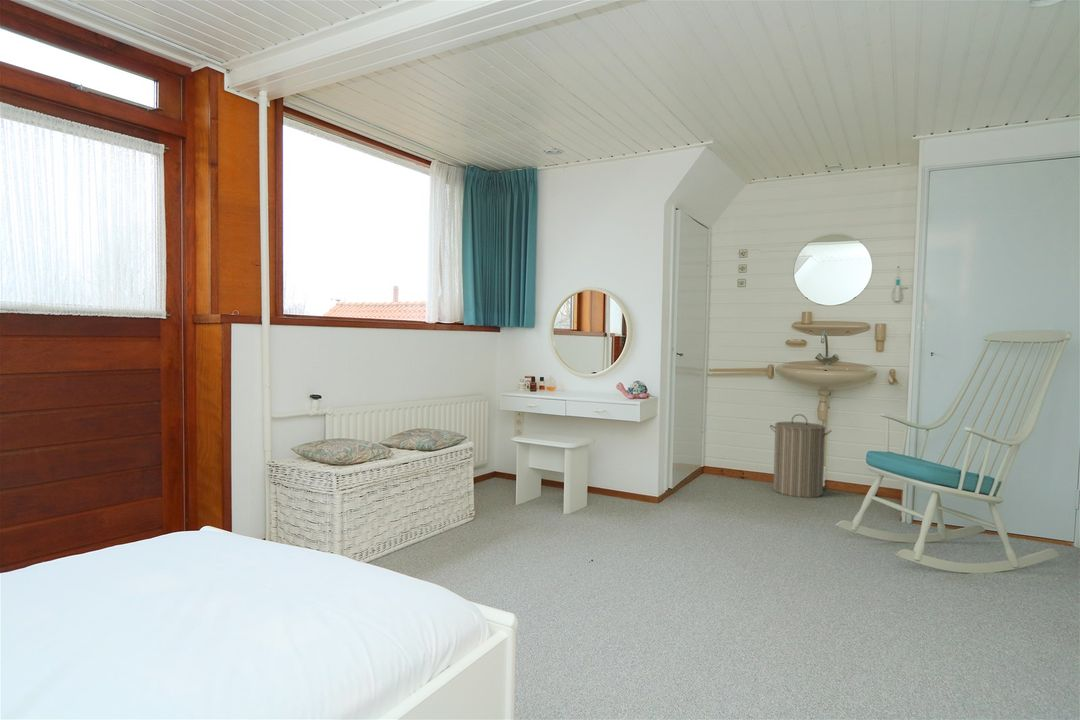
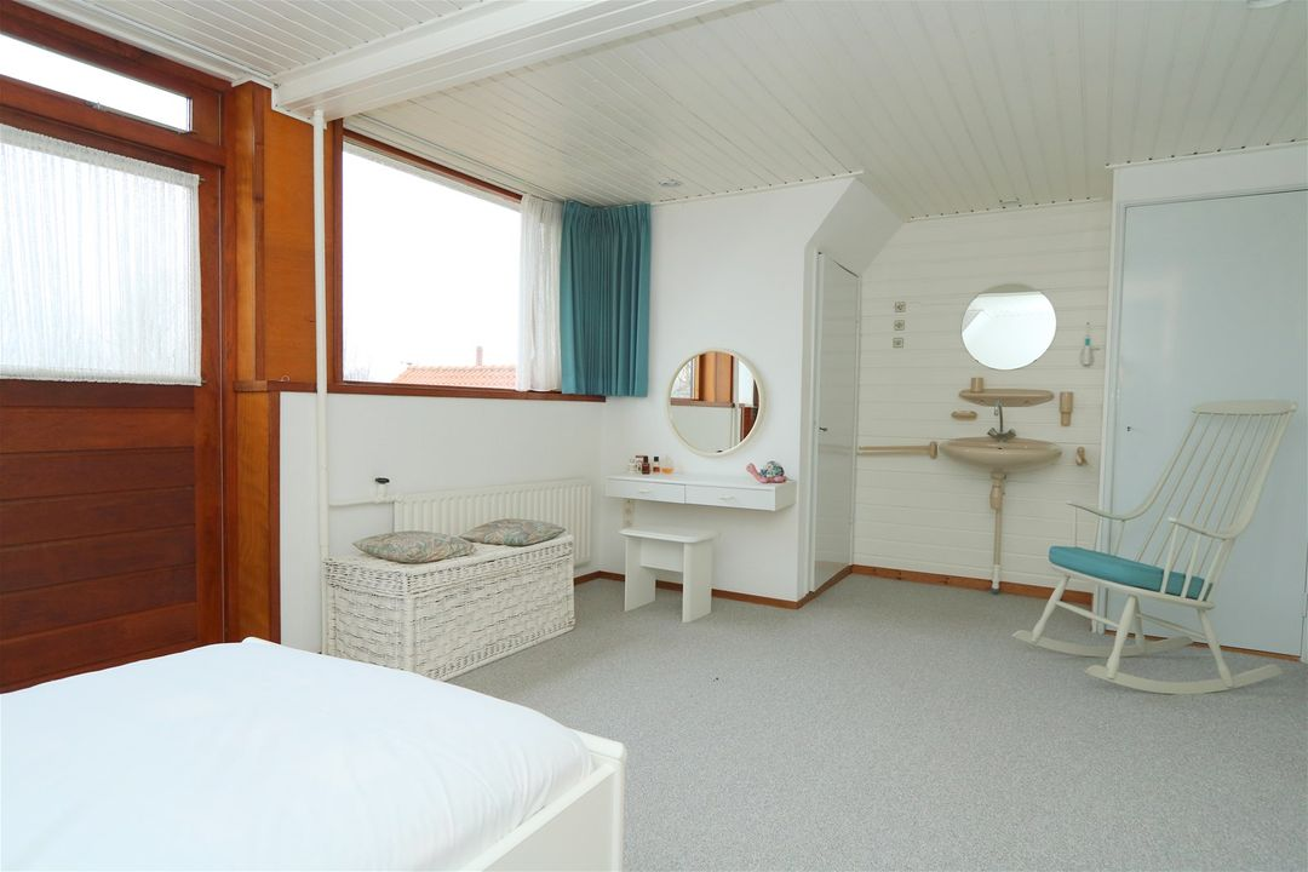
- laundry hamper (799, 453)
